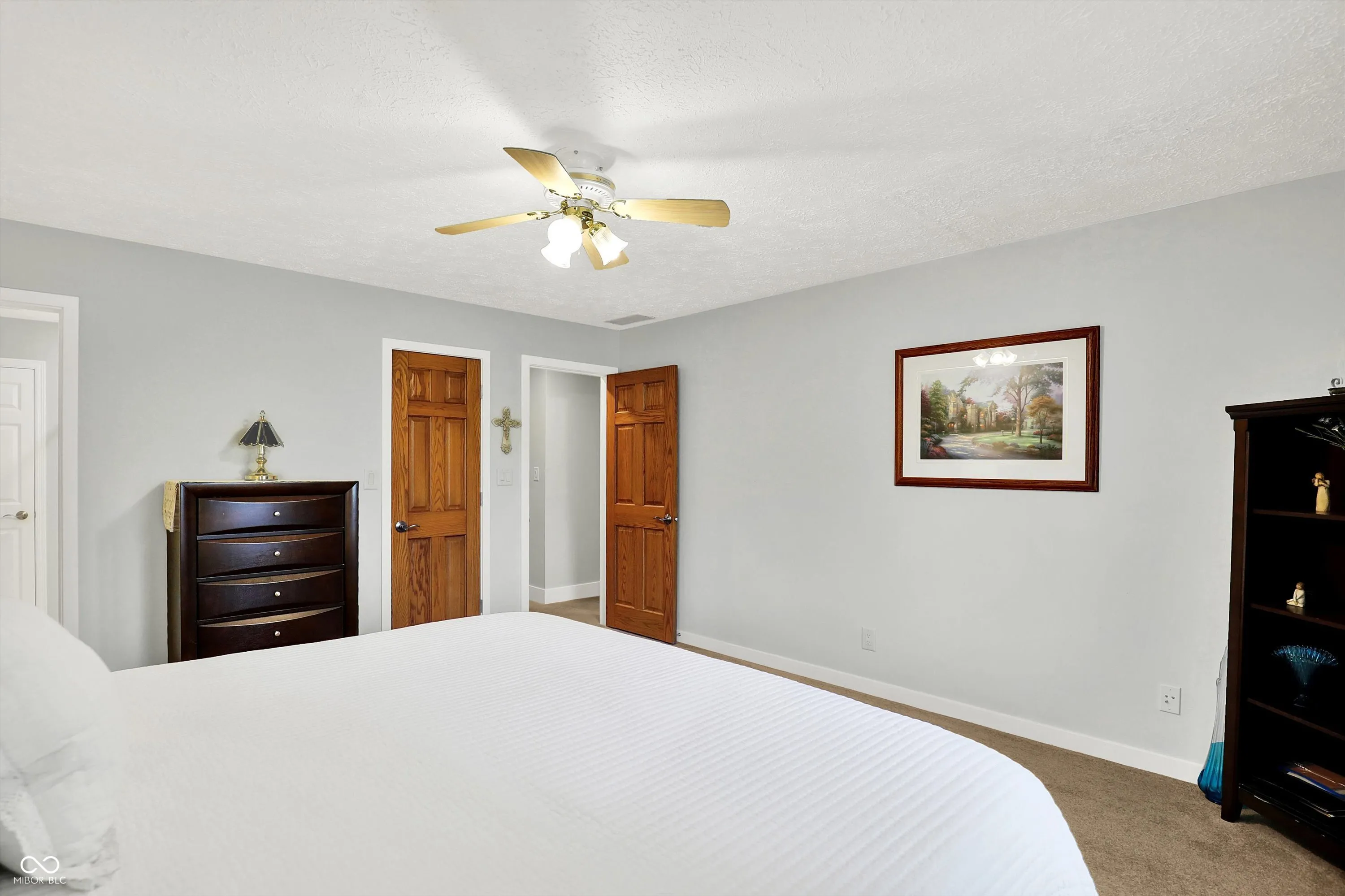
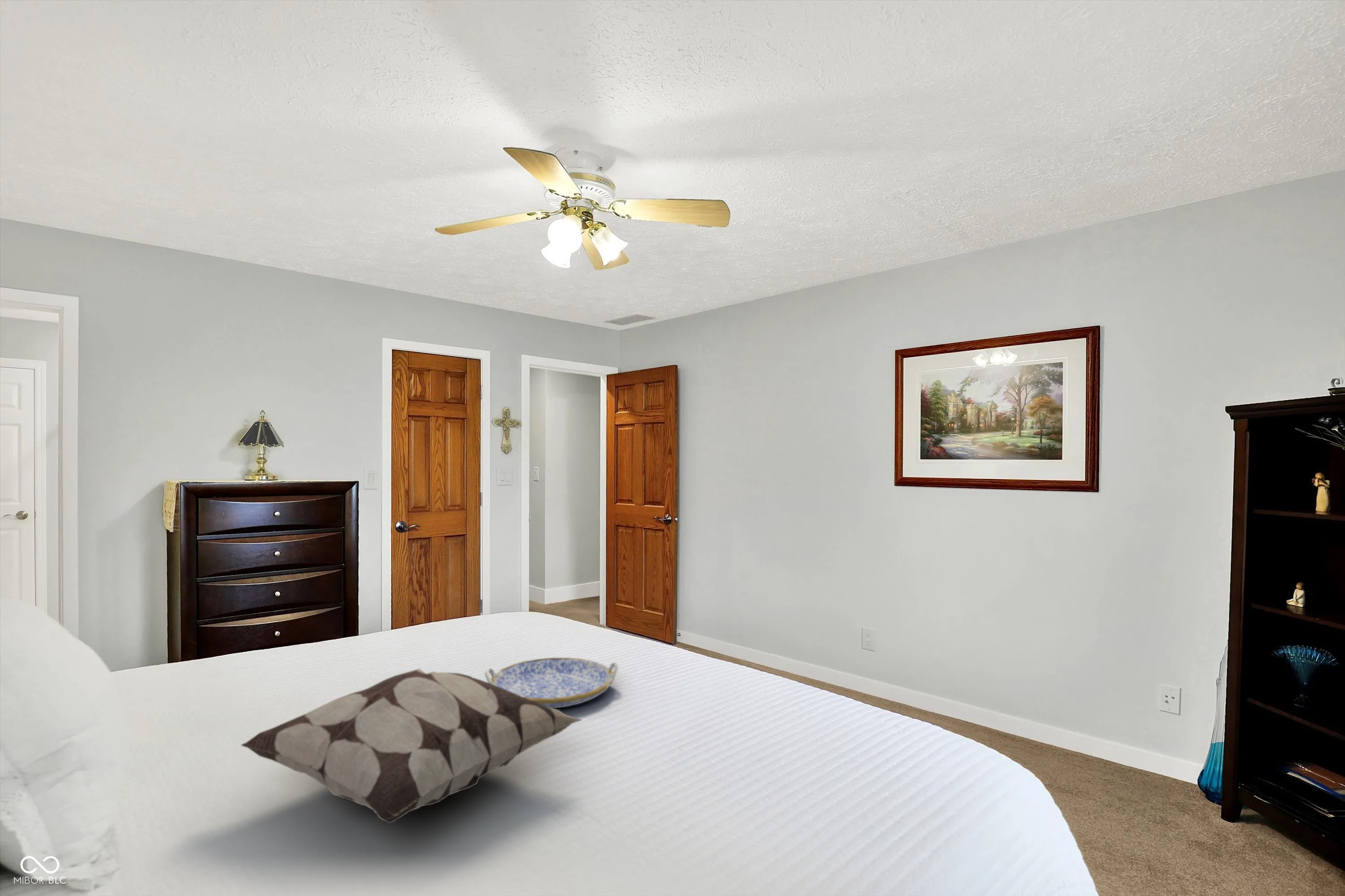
+ decorative pillow (419, 730)
+ serving tray (552, 679)
